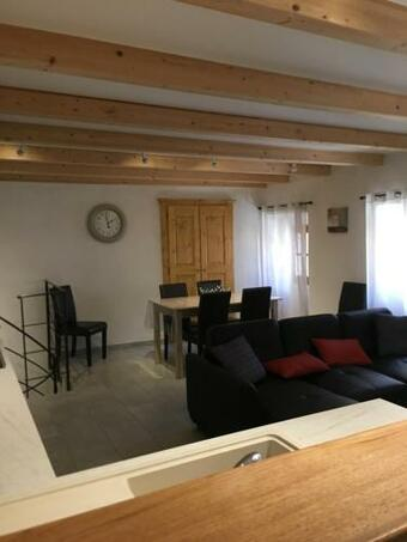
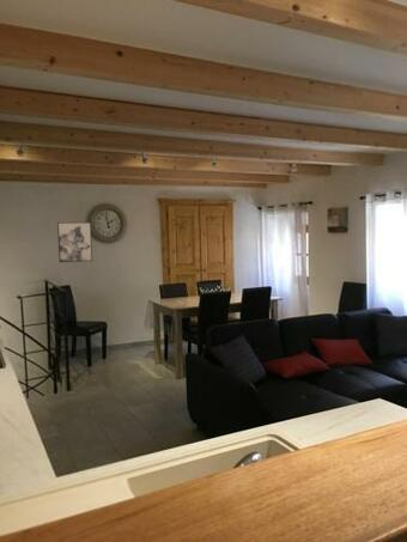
+ wall art (74, 242)
